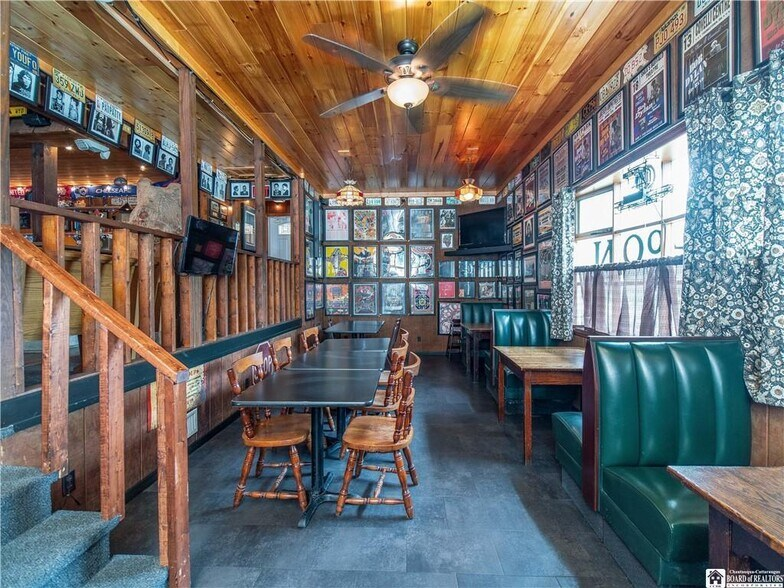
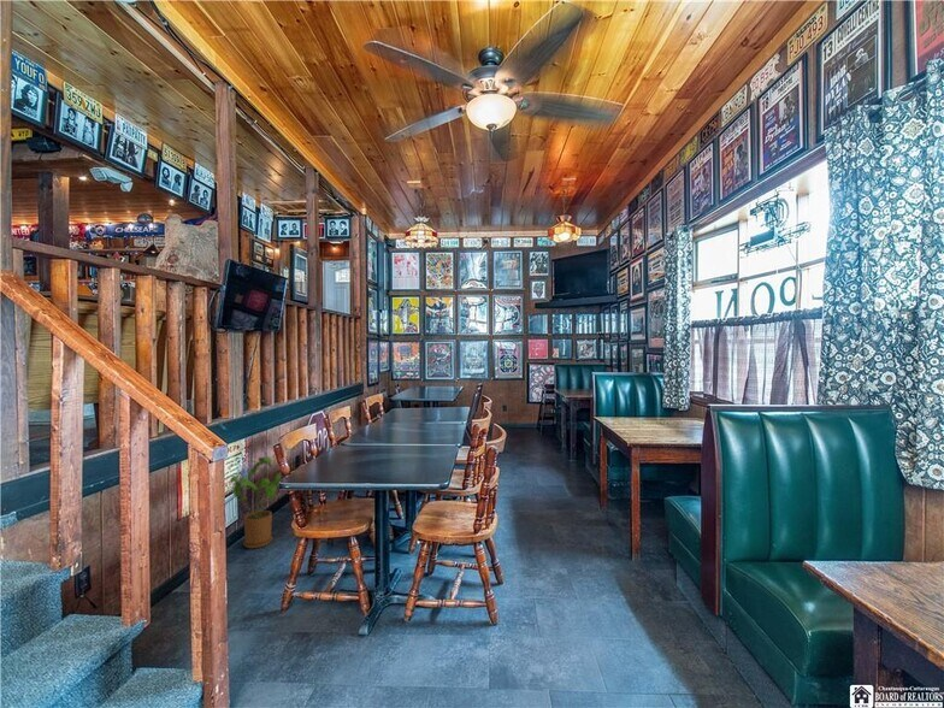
+ house plant (261, 501)
